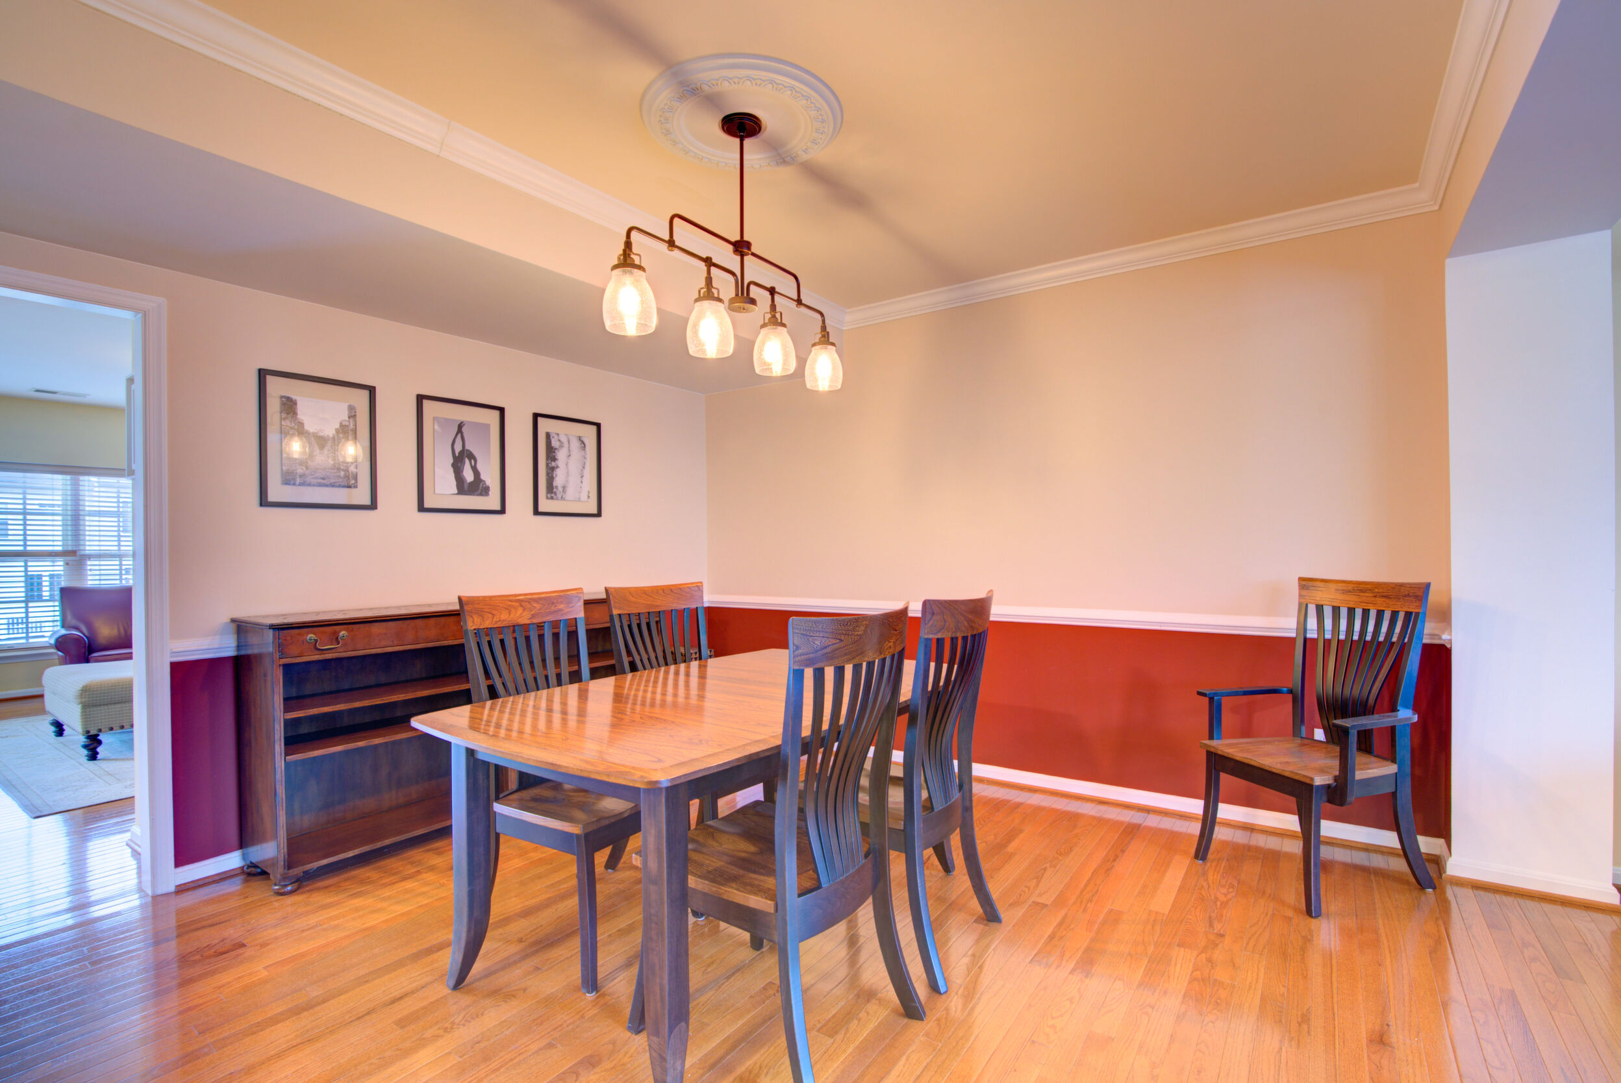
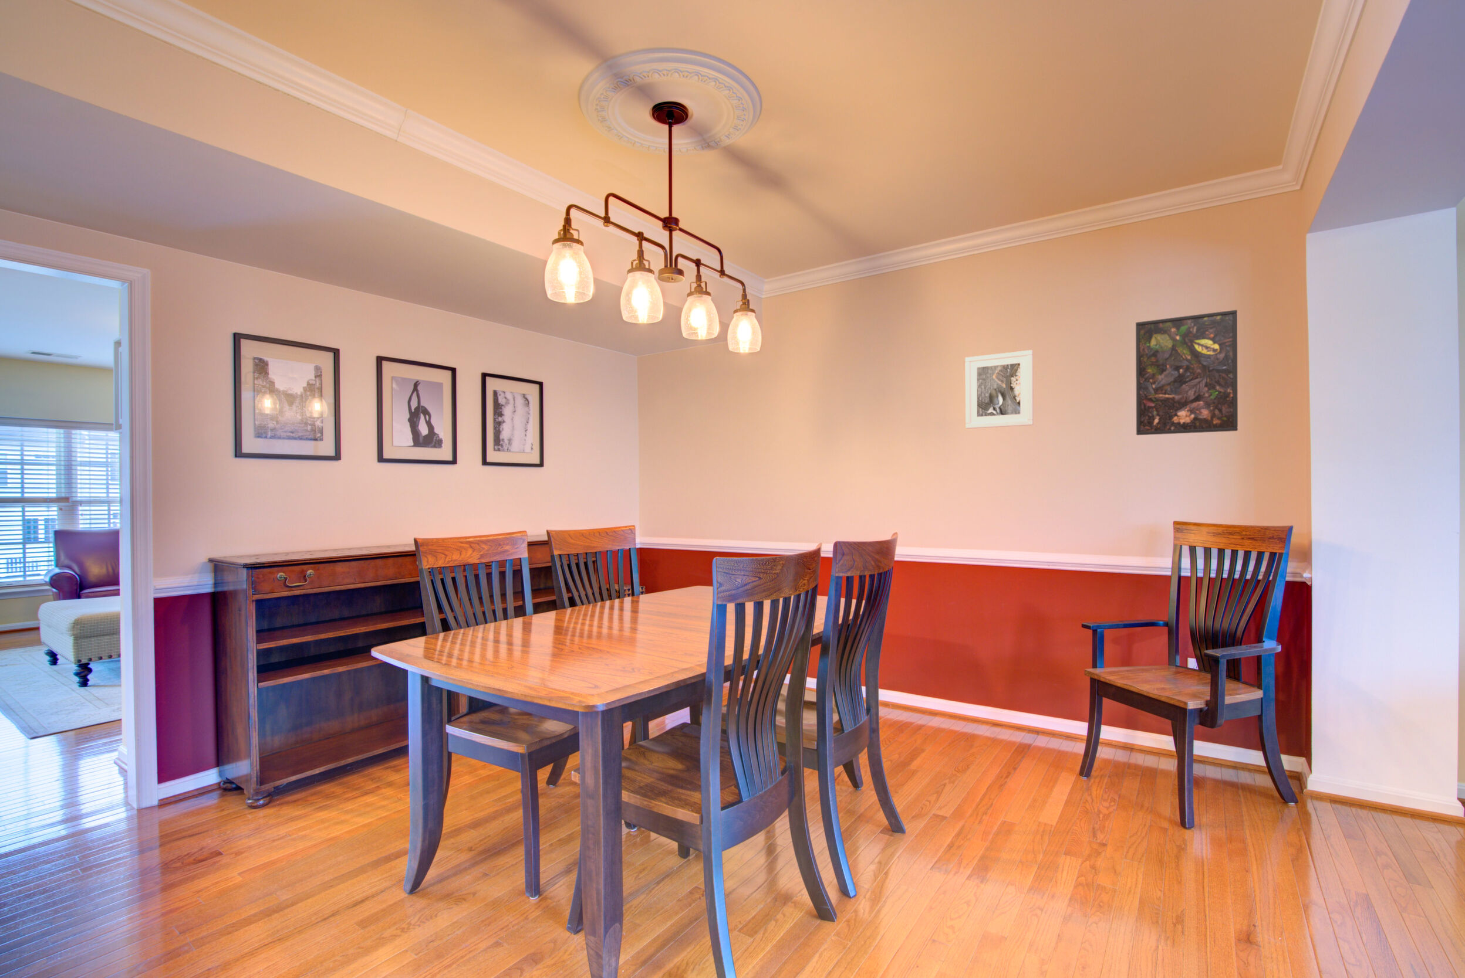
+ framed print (1184, 374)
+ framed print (999, 390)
